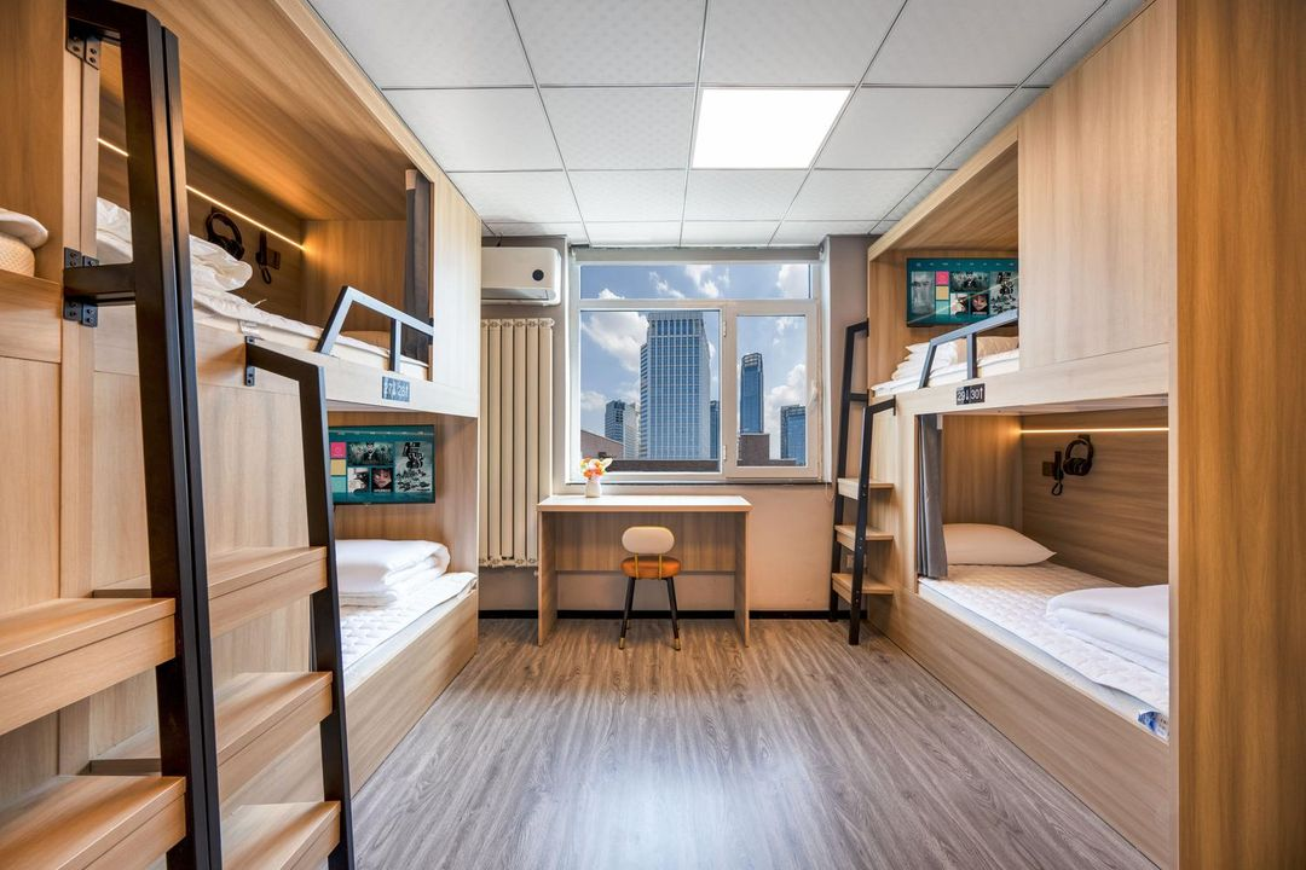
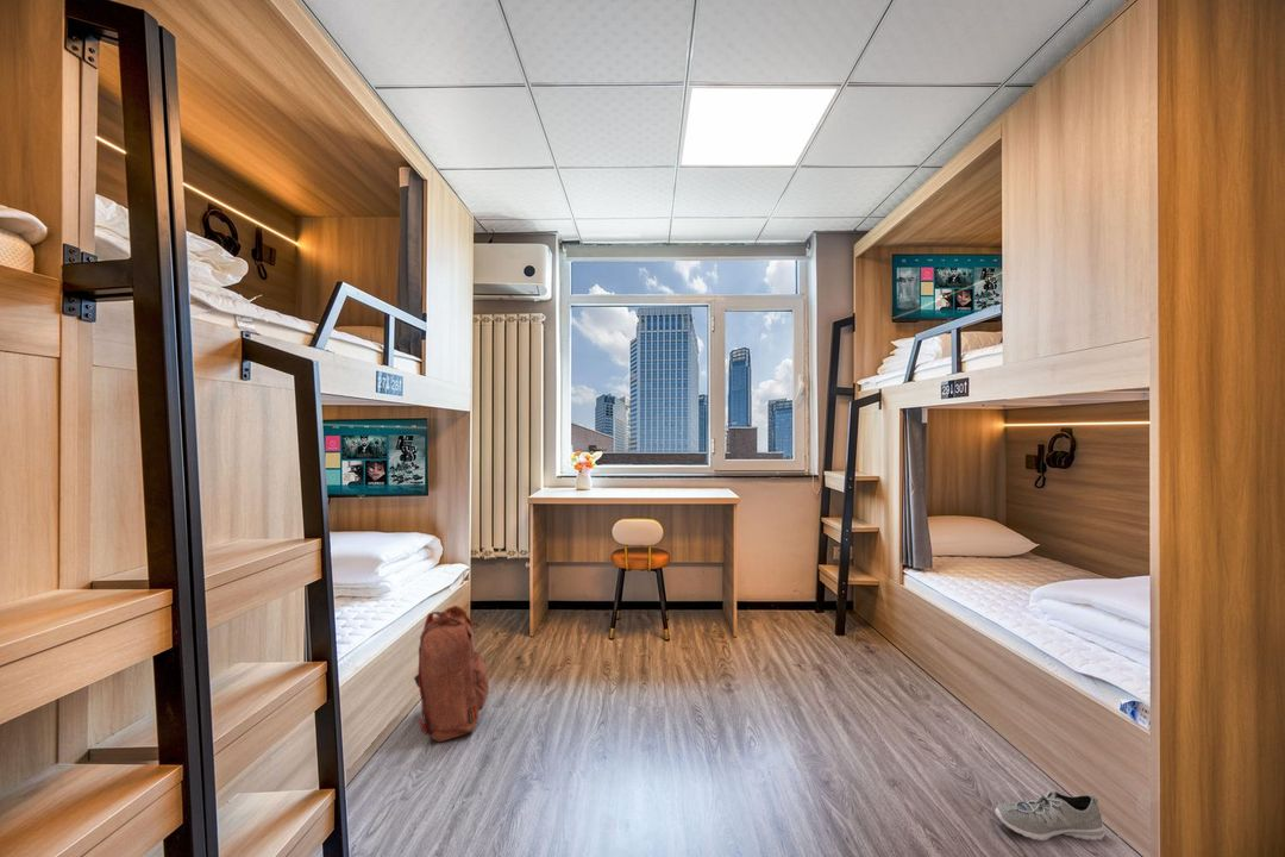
+ sneaker (1046, 807)
+ backpack (445, 667)
